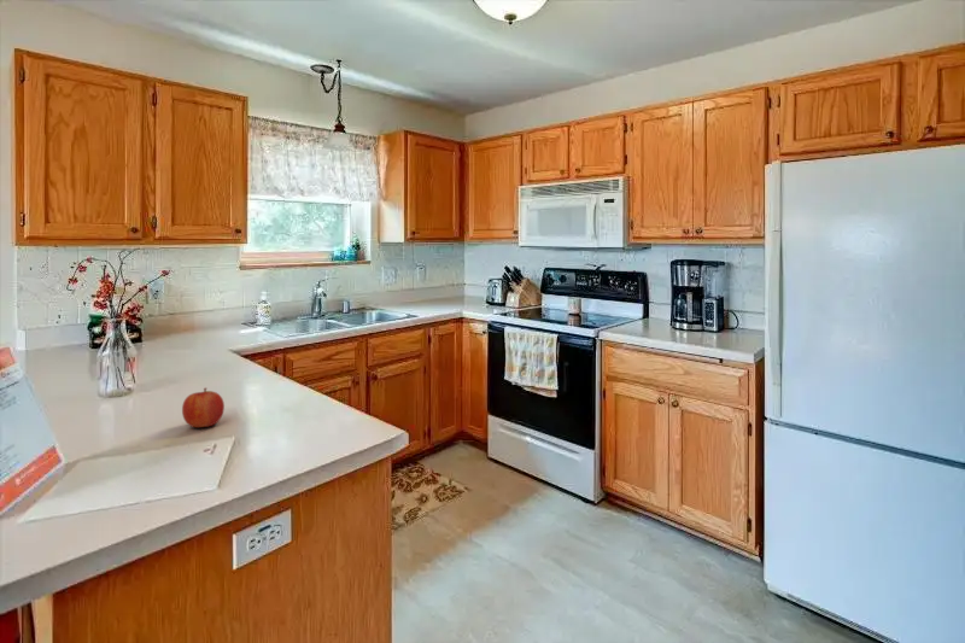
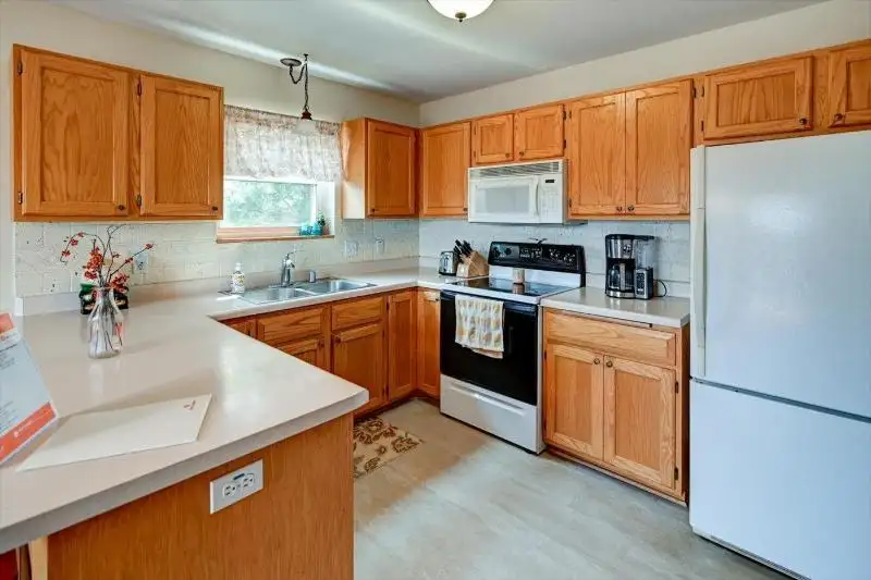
- fruit (203, 407)
